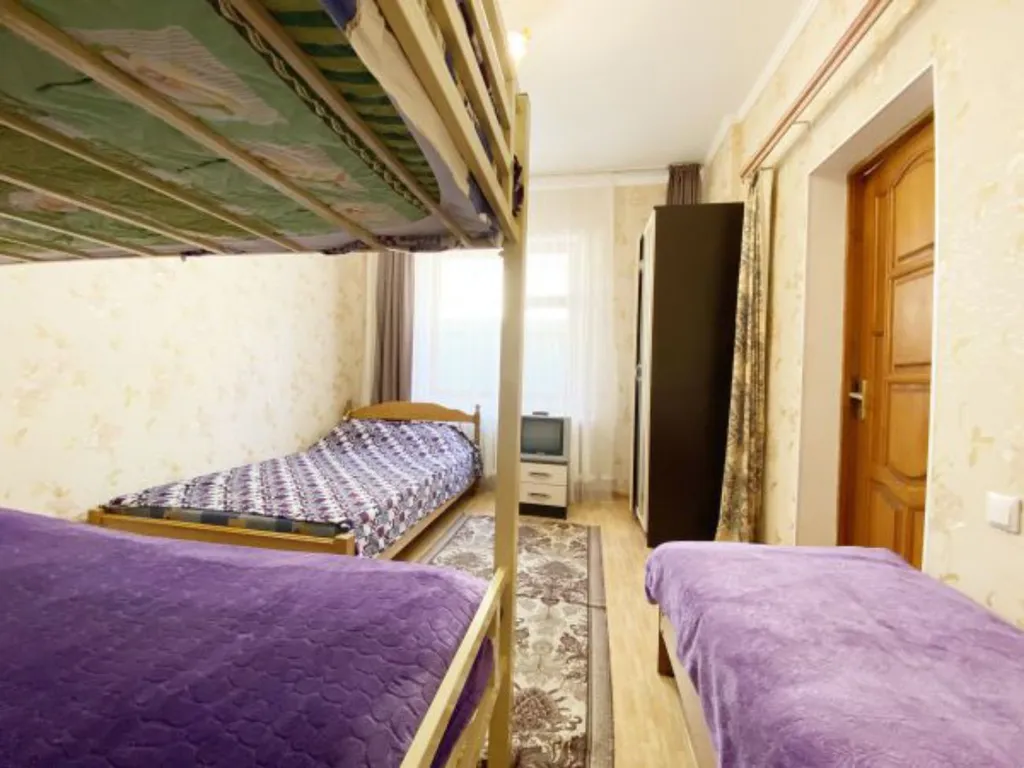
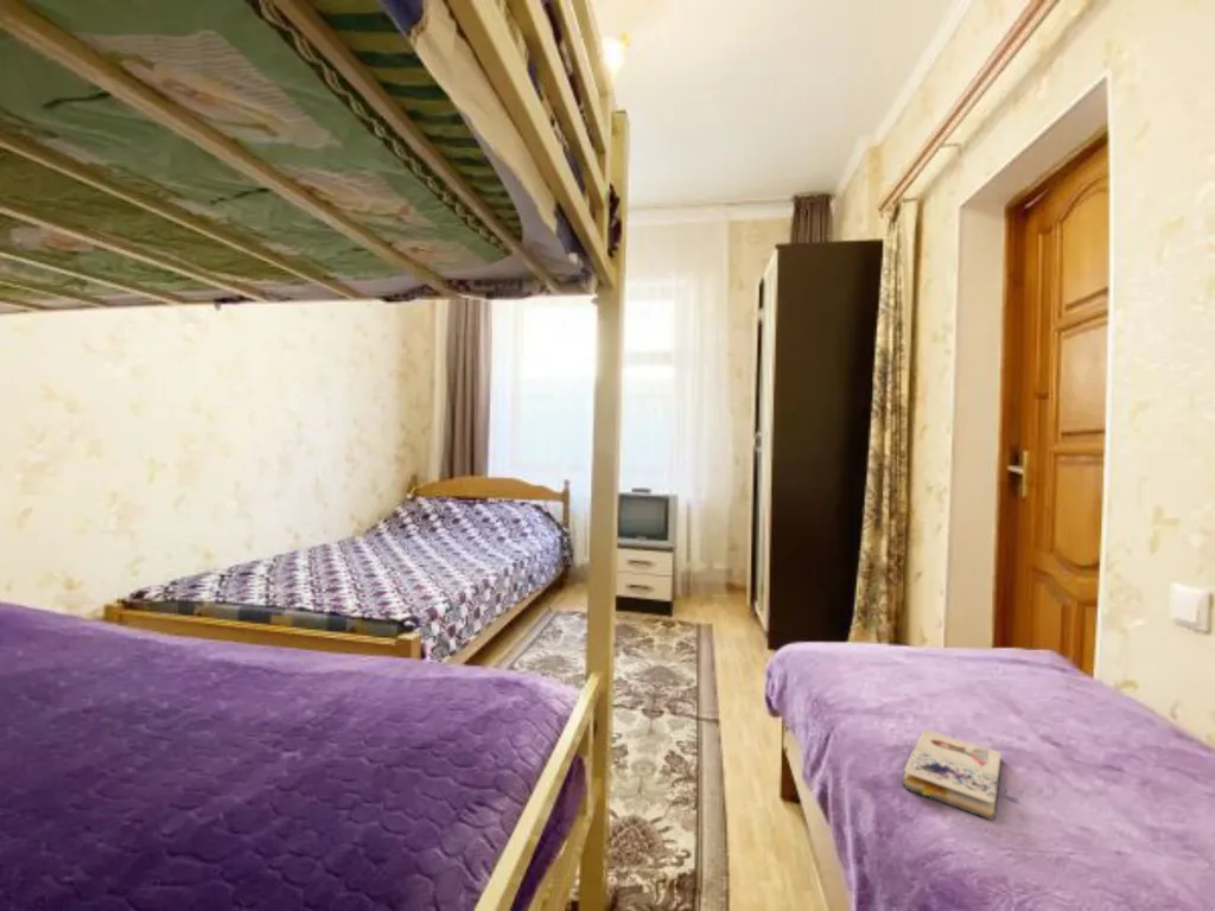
+ paperback book (956, 770)
